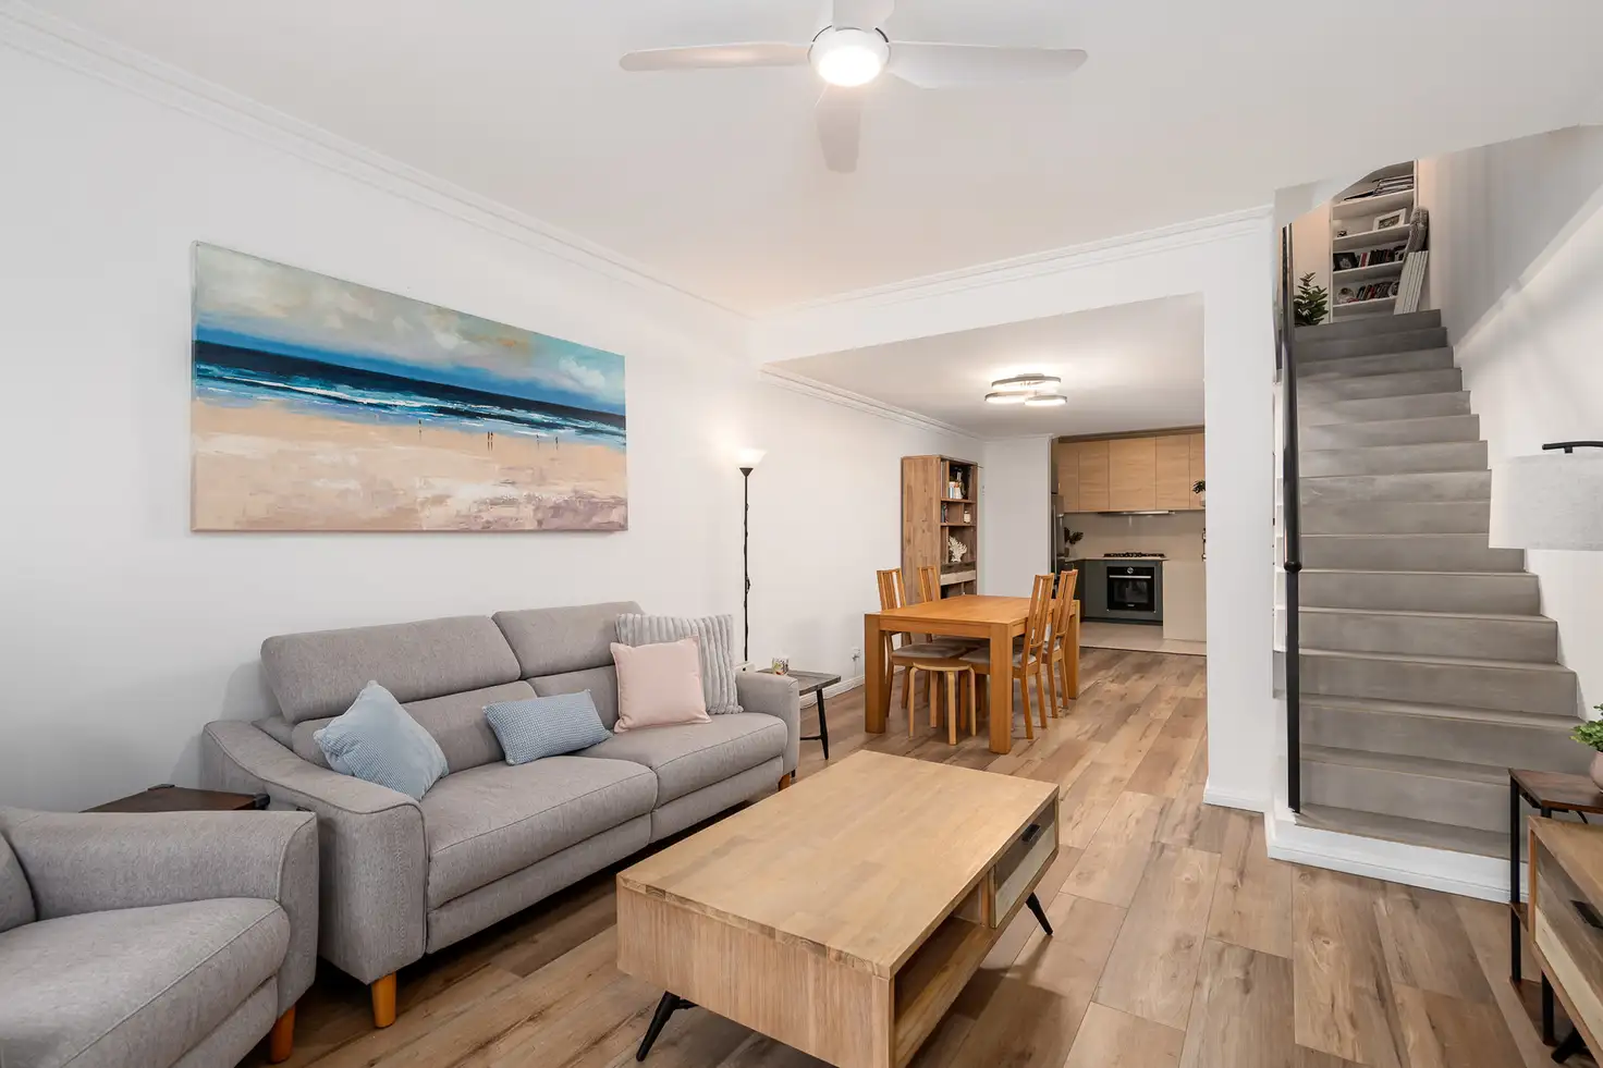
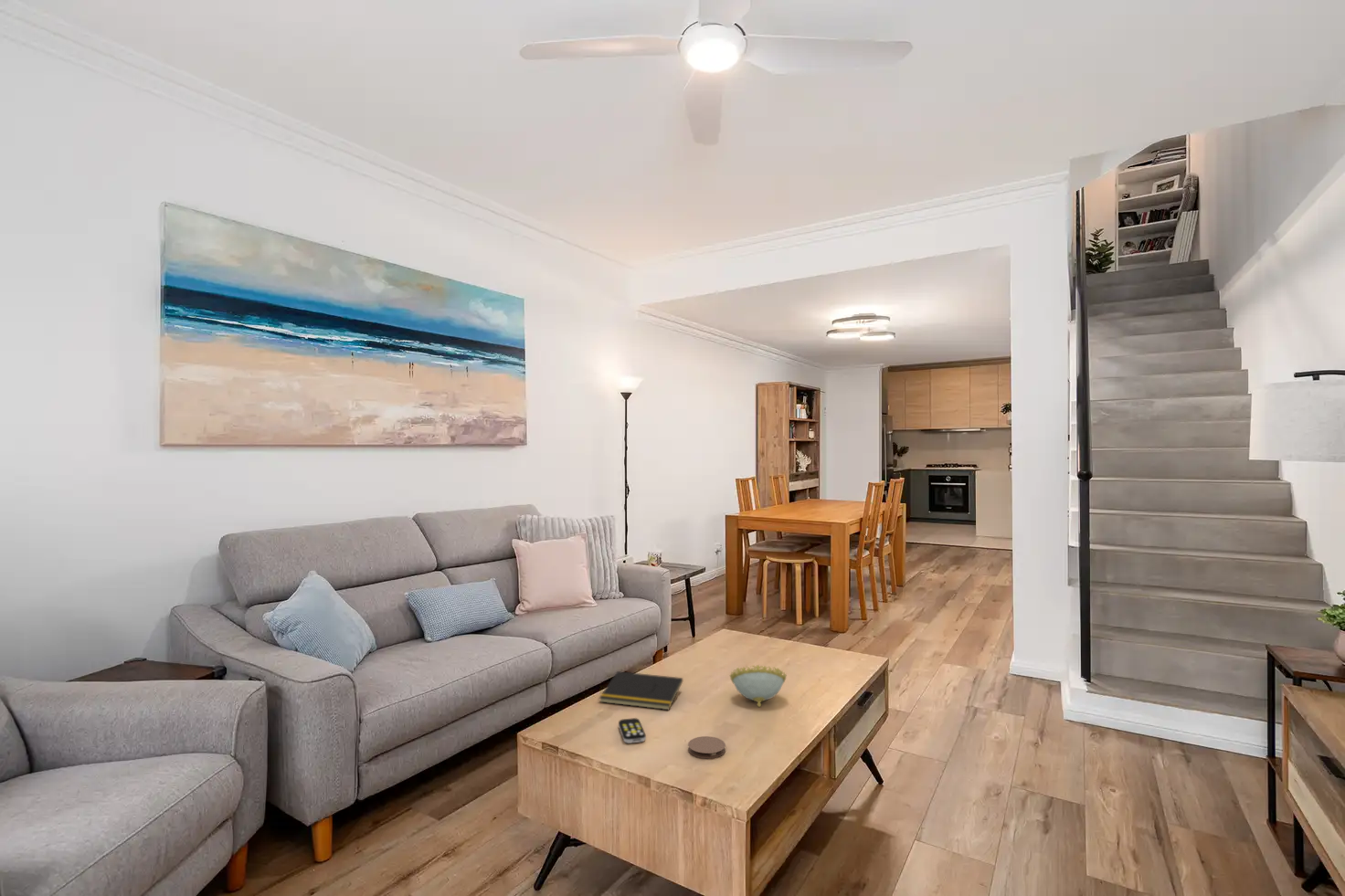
+ remote control (631, 730)
+ coaster (706, 746)
+ notepad (641, 690)
+ decorative bowl (757, 679)
